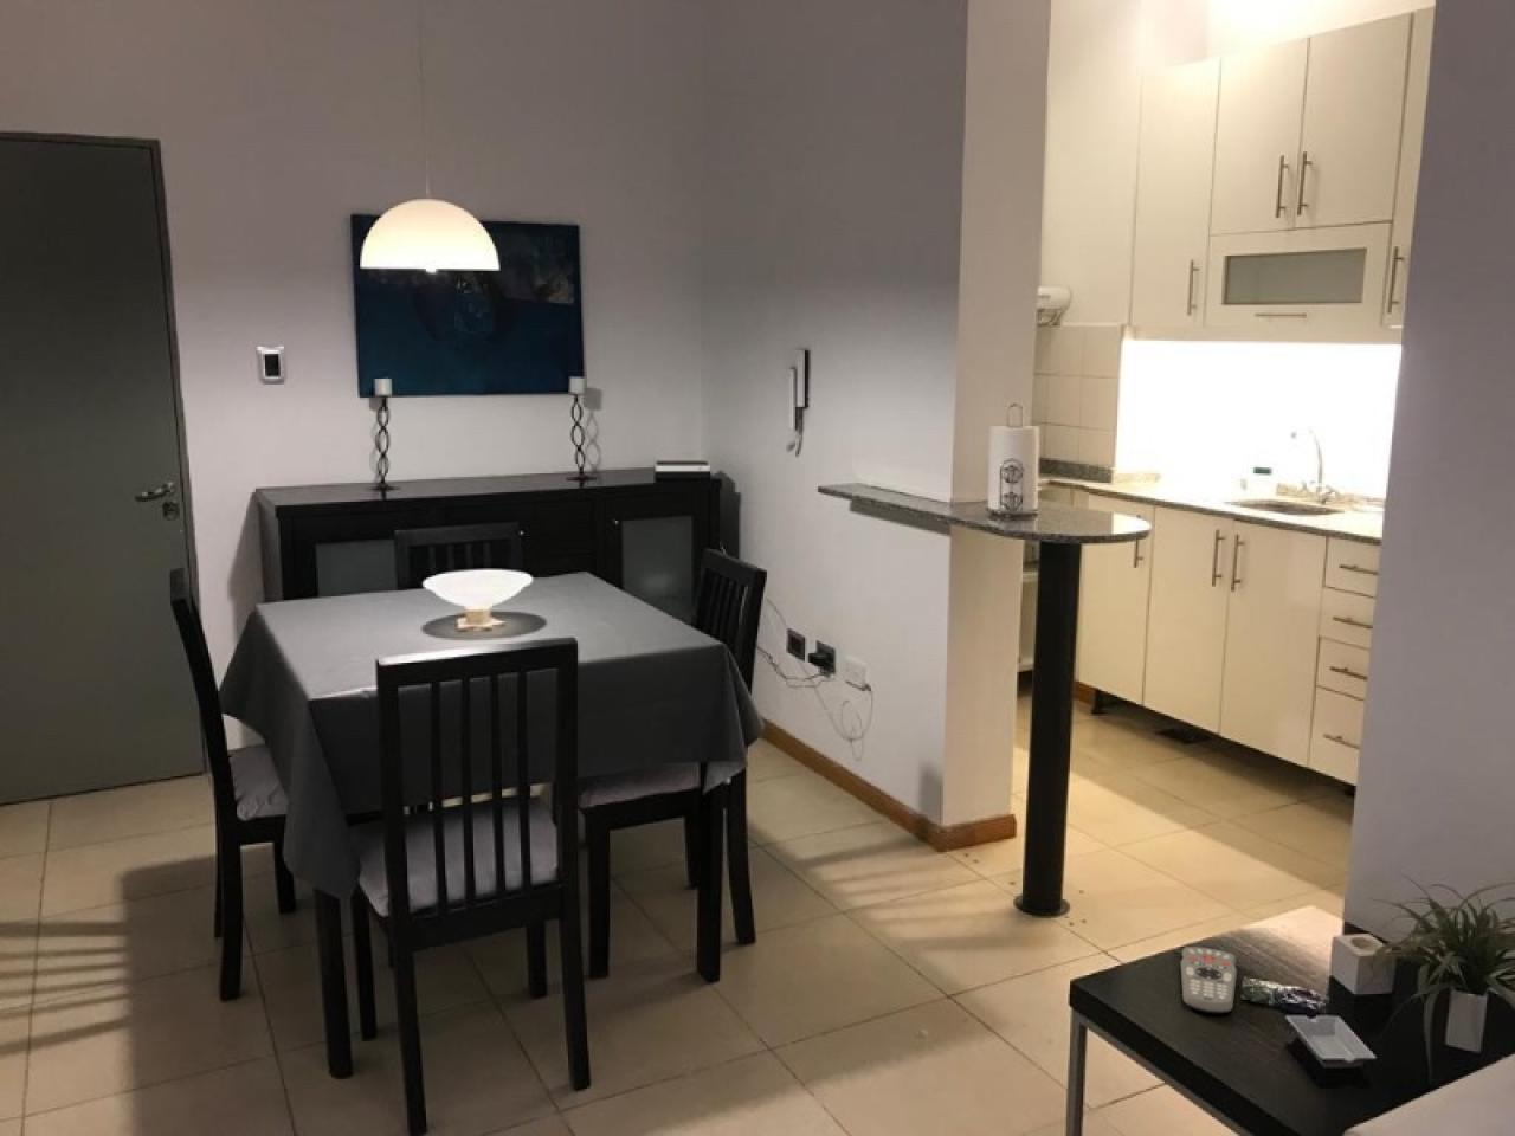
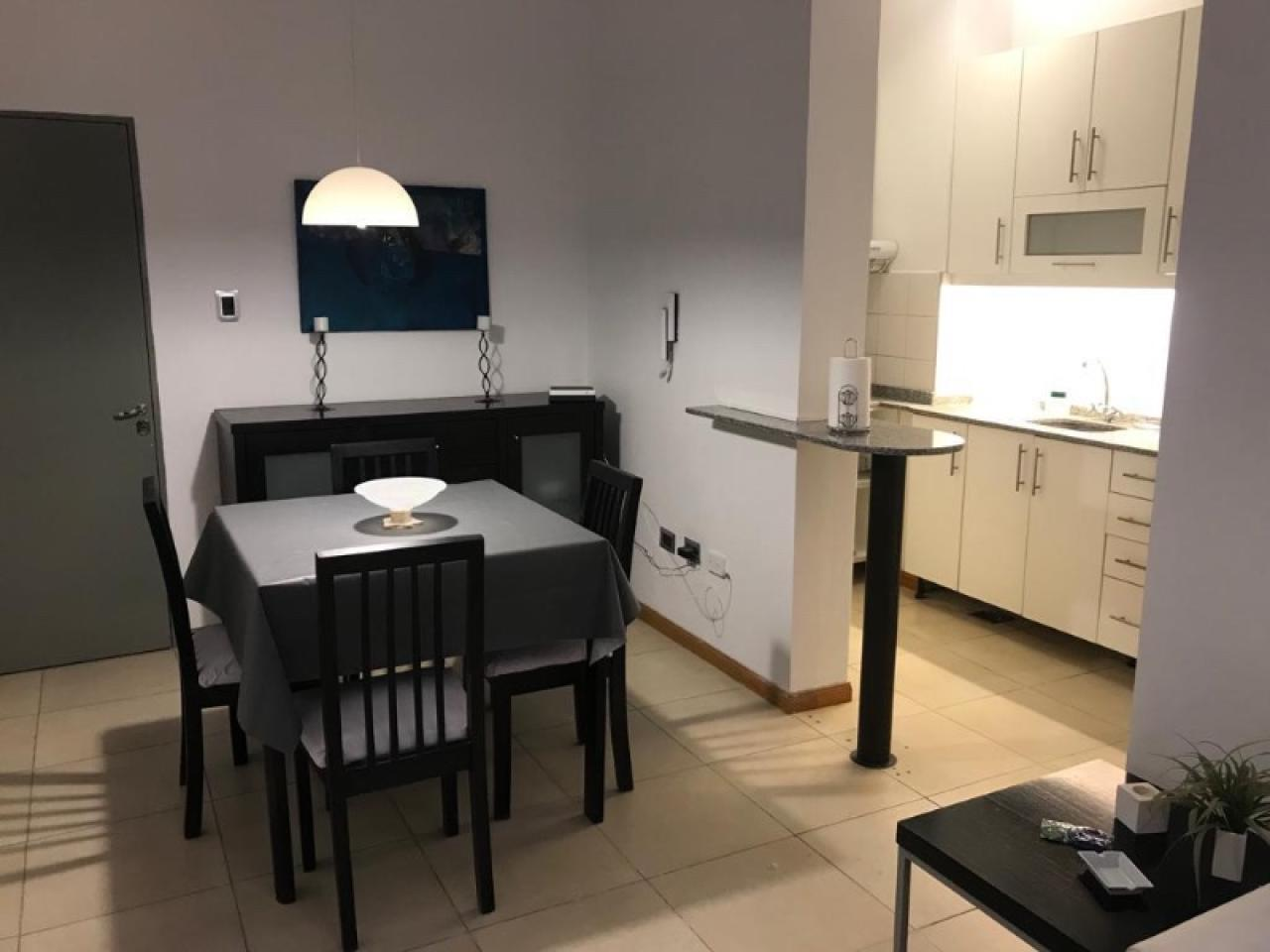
- remote control (1207, 980)
